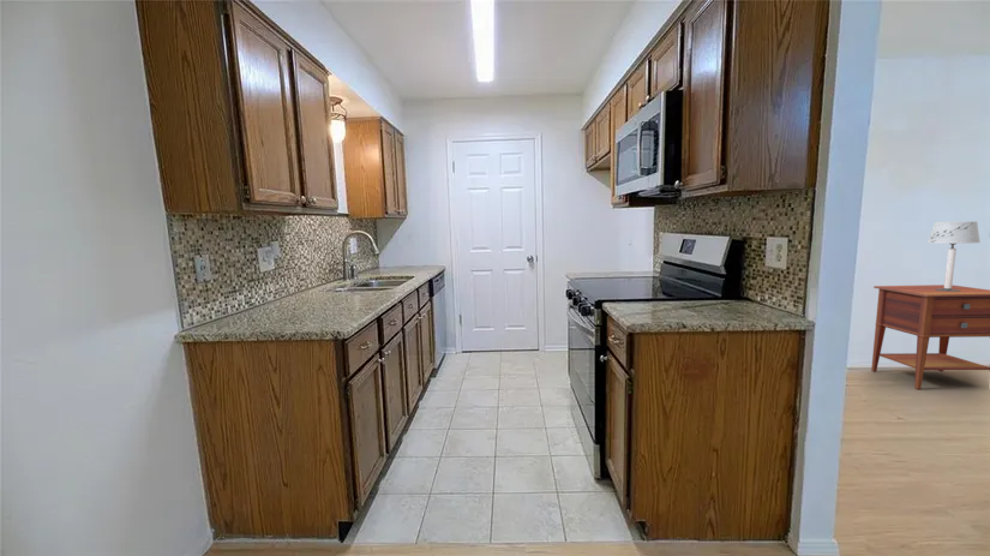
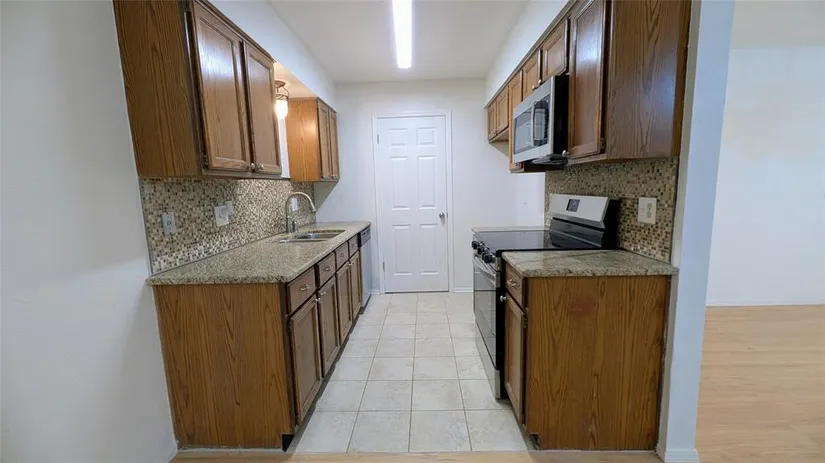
- table lamp (950, 256)
- nightstand (934, 335)
